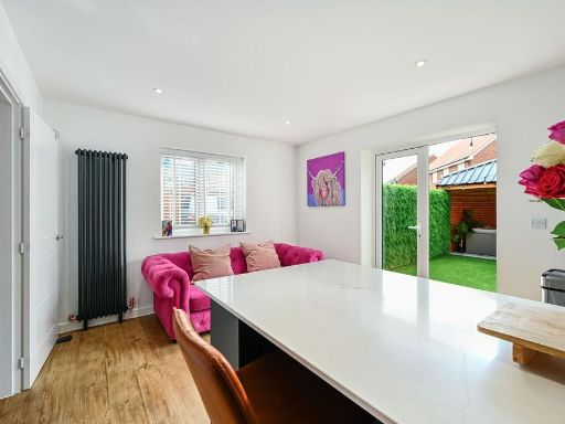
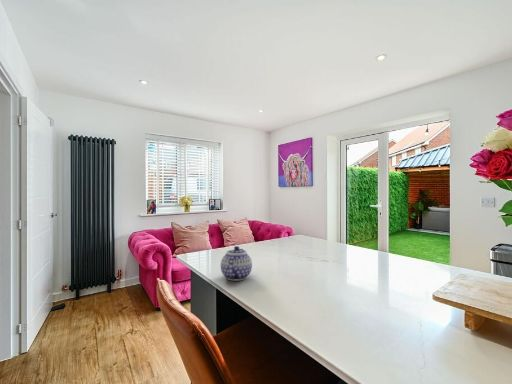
+ teapot (236, 261)
